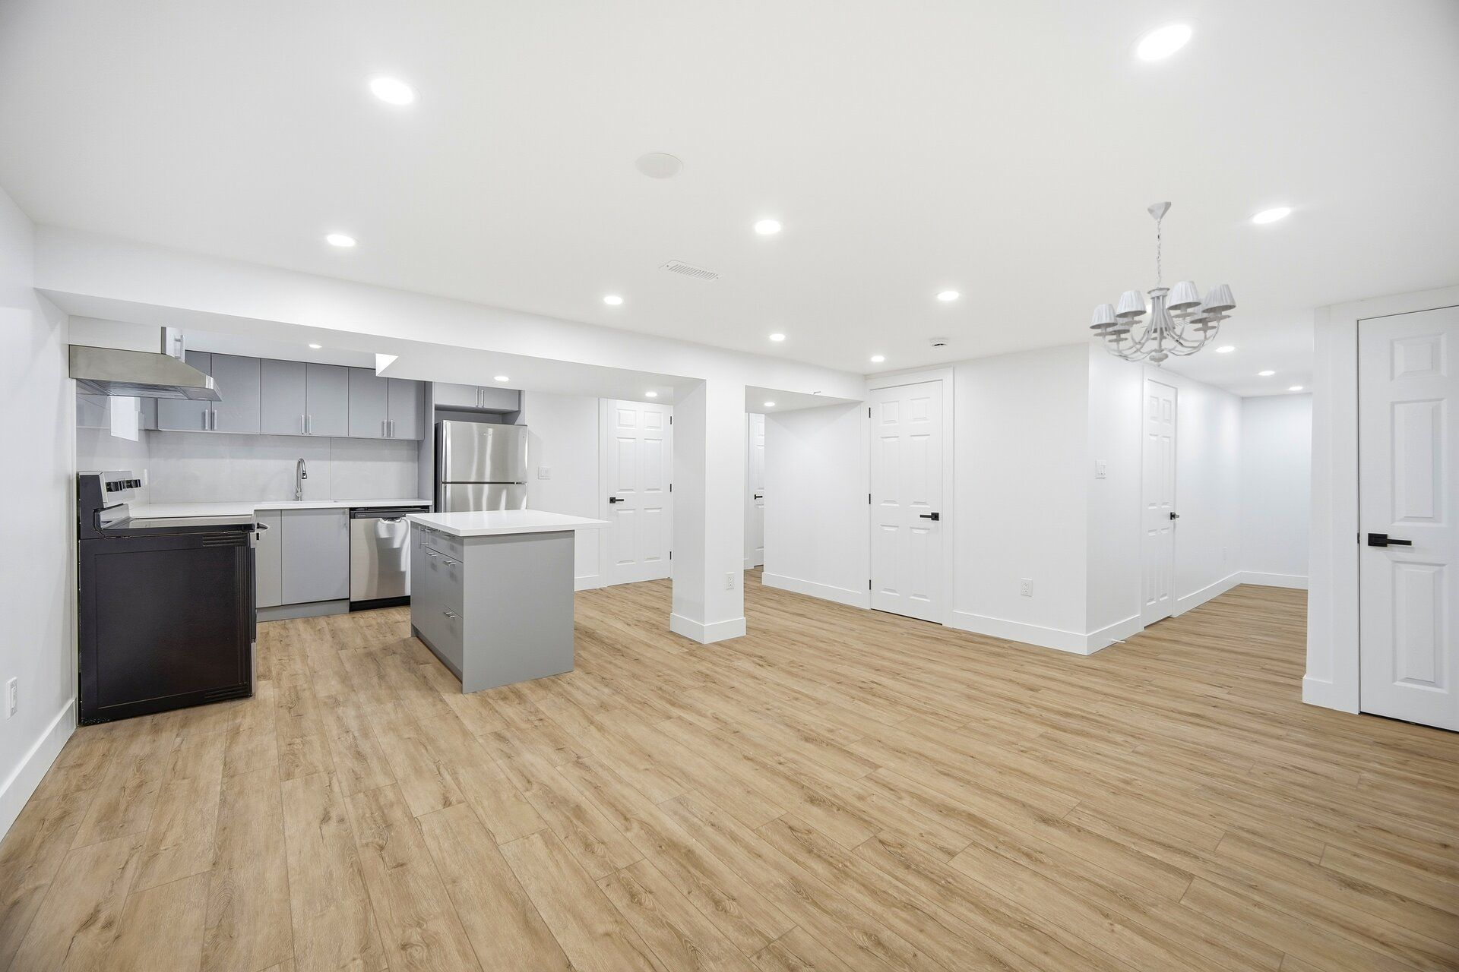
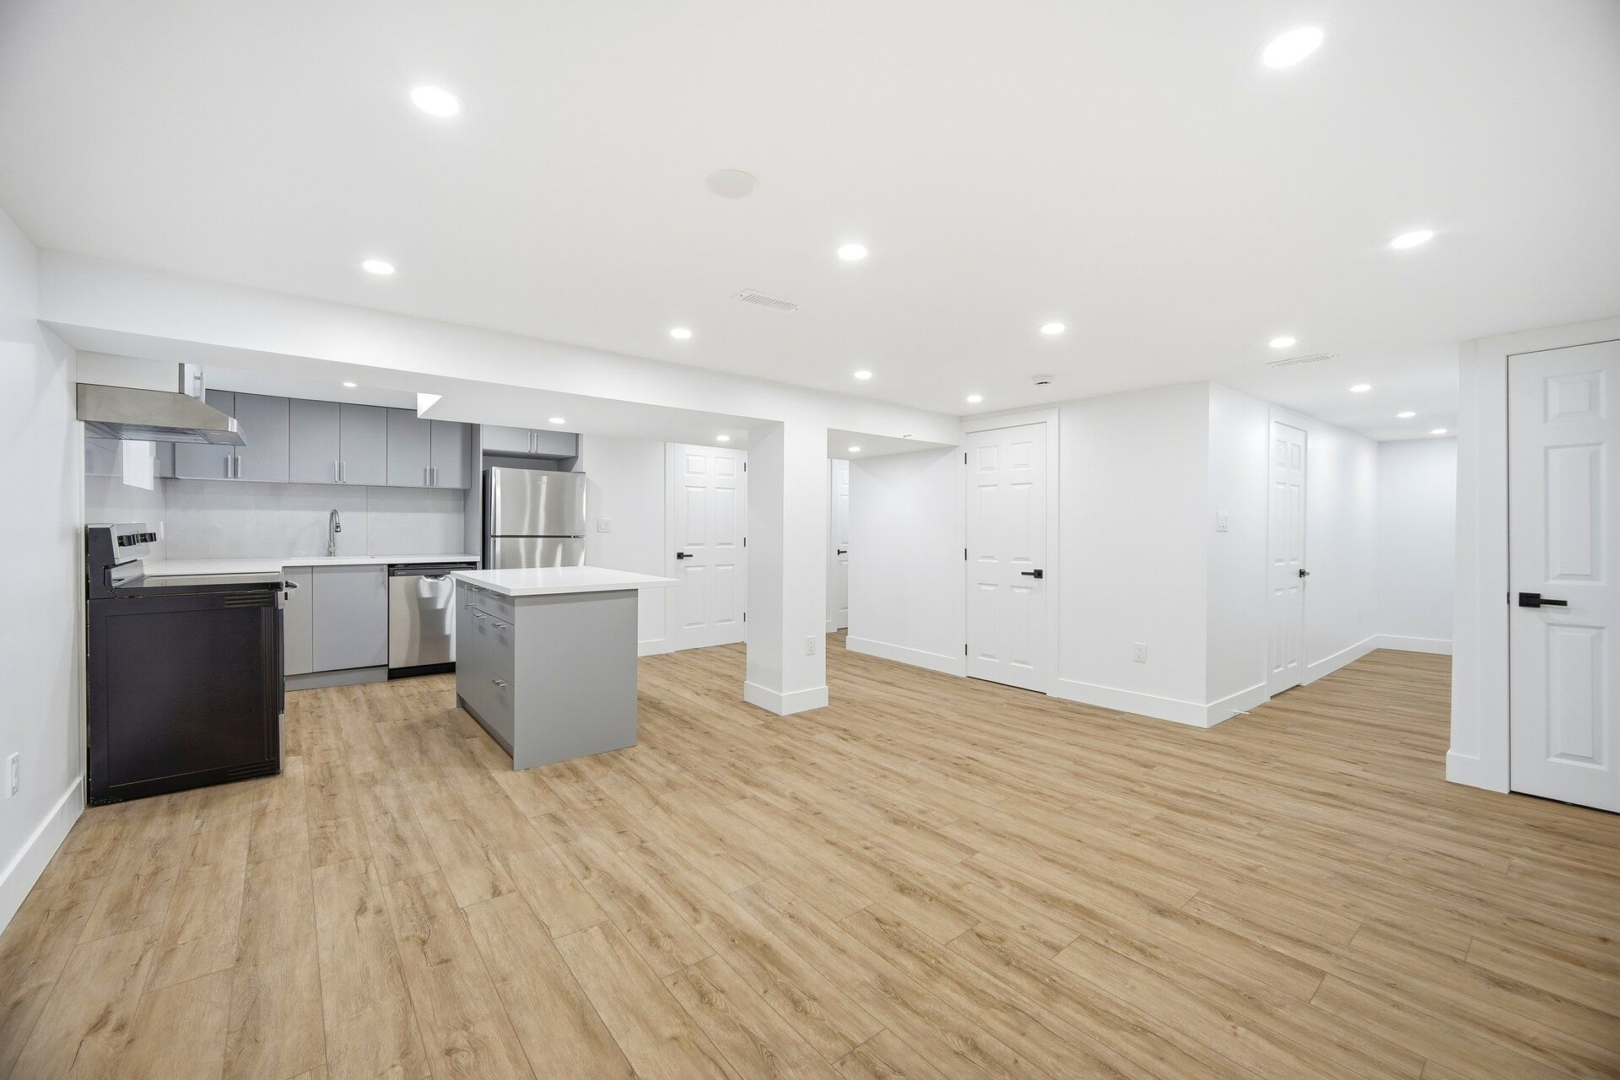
- chandelier (1158, 287)
